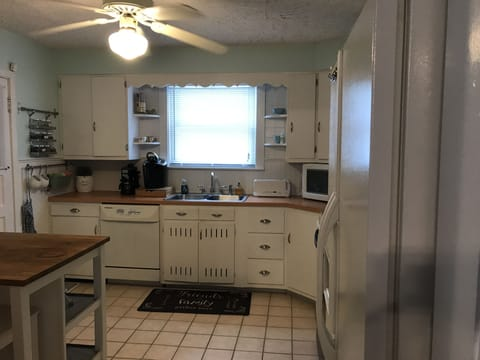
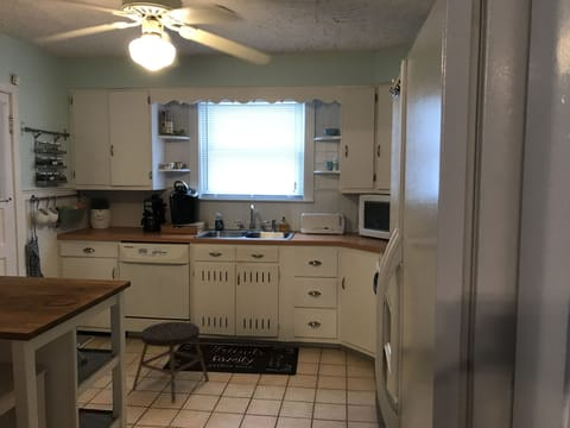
+ stool (171, 358)
